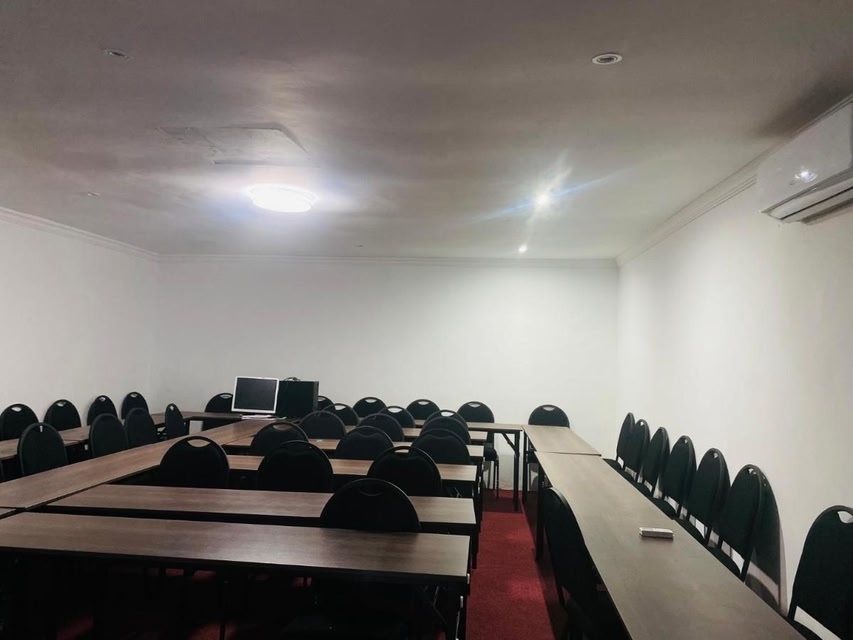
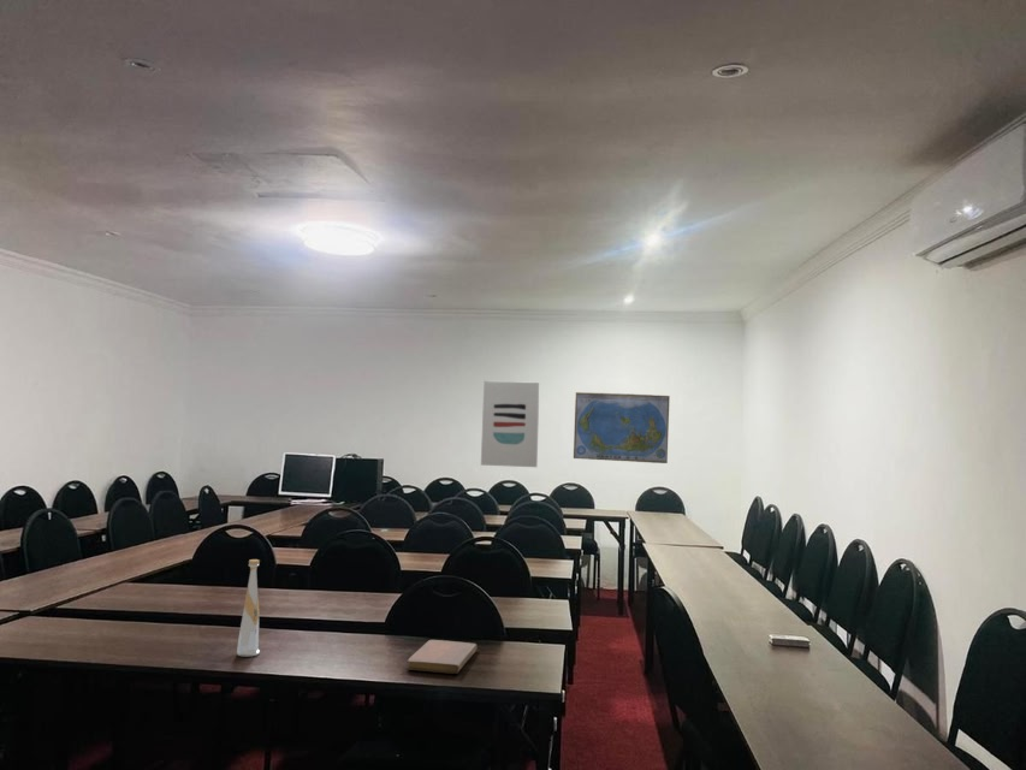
+ wall art (510, 424)
+ world map (621, 427)
+ notebook (443, 654)
+ bottle (250, 606)
